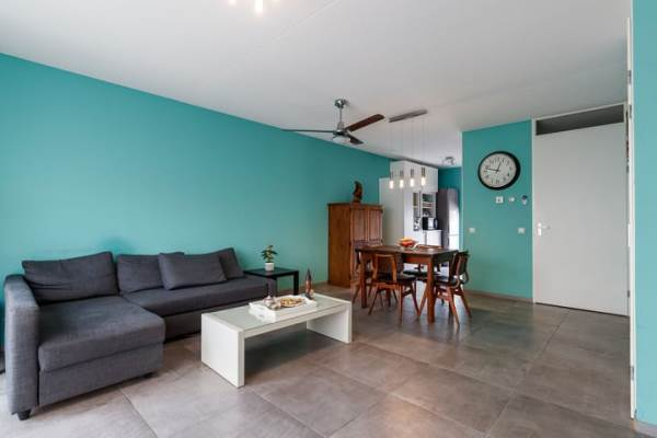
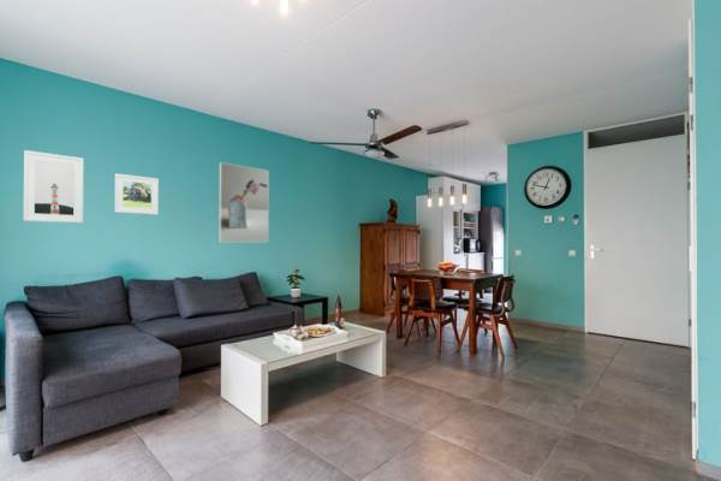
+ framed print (245, 204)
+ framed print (137, 195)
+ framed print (54, 188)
